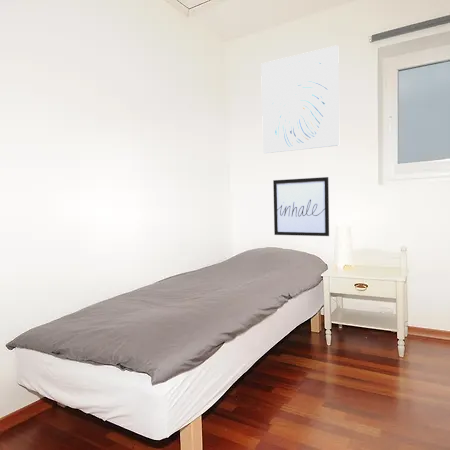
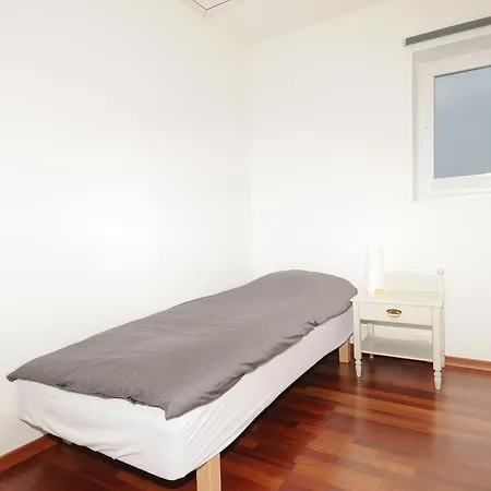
- wall art (298, 102)
- wall art (300, 207)
